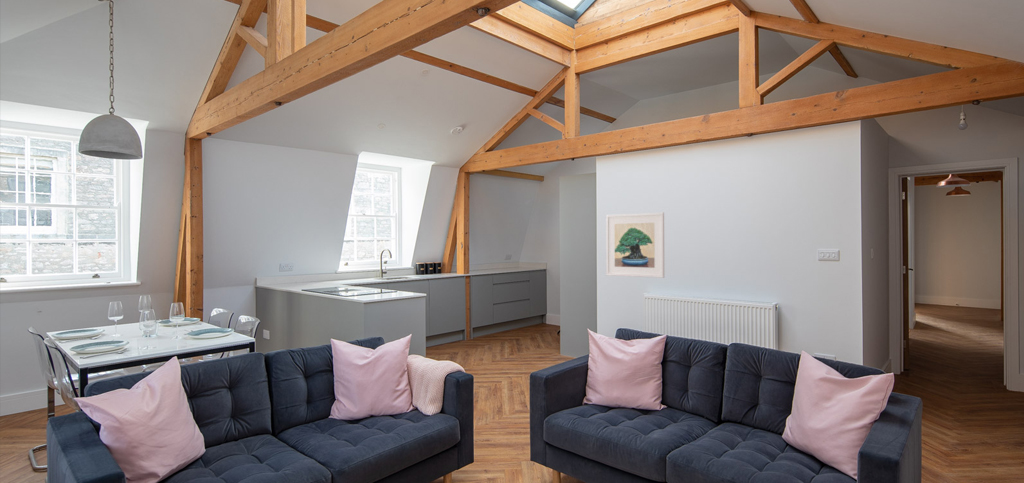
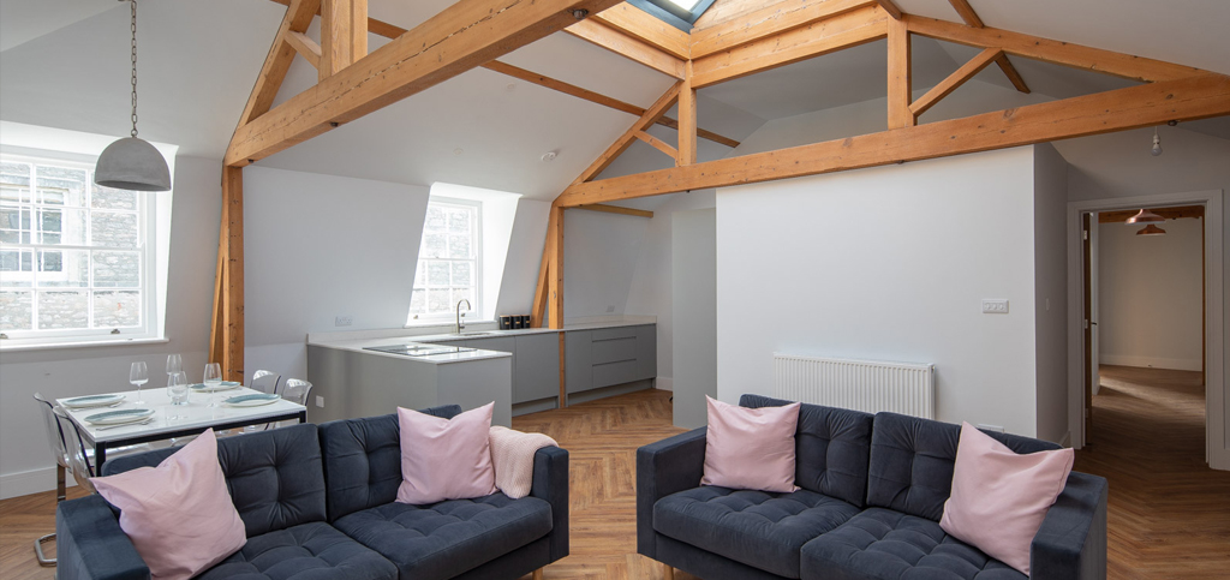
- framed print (634, 245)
